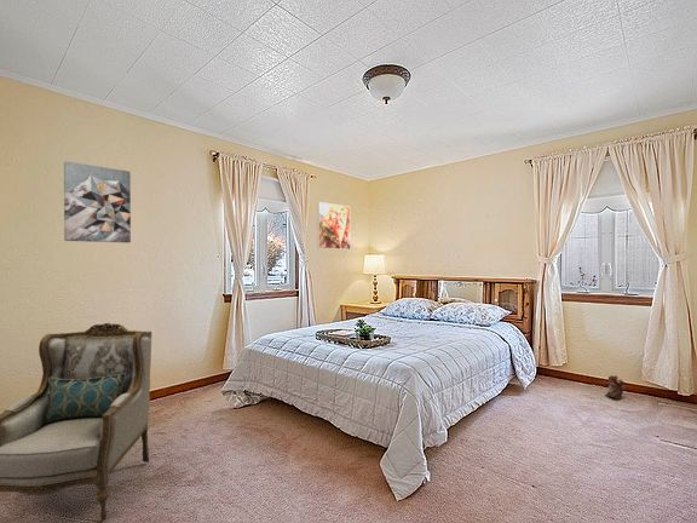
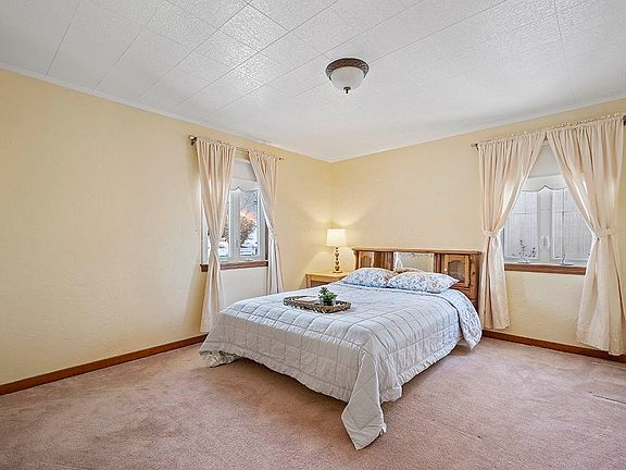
- armchair (80, 410)
- wall art (98, 203)
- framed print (334, 226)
- plush toy (614, 386)
